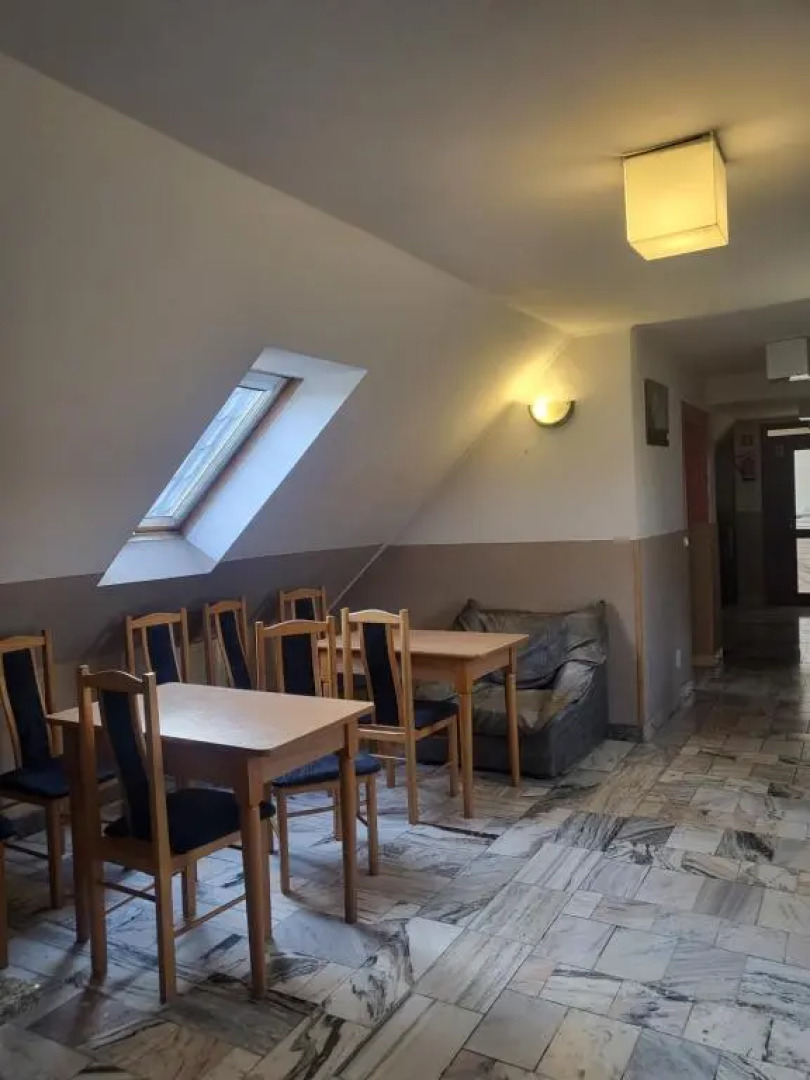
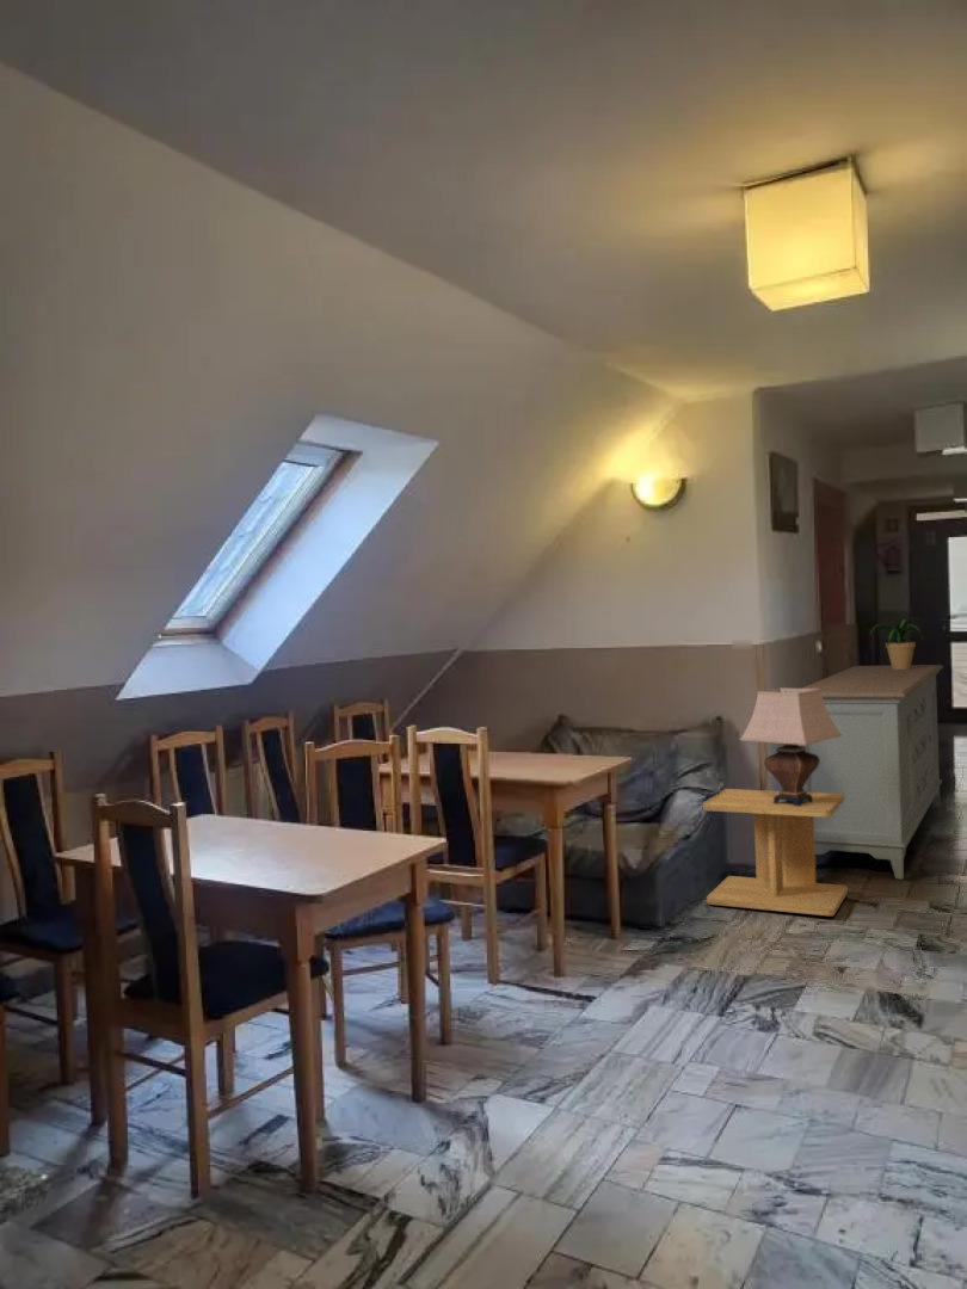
+ side table (775, 850)
+ sideboard (877, 755)
+ table lamp (790, 745)
+ potted plant (900, 643)
